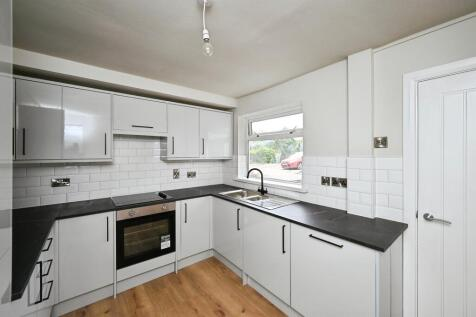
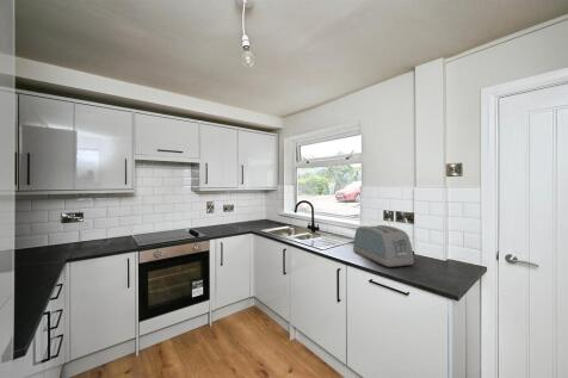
+ toaster (381, 242)
